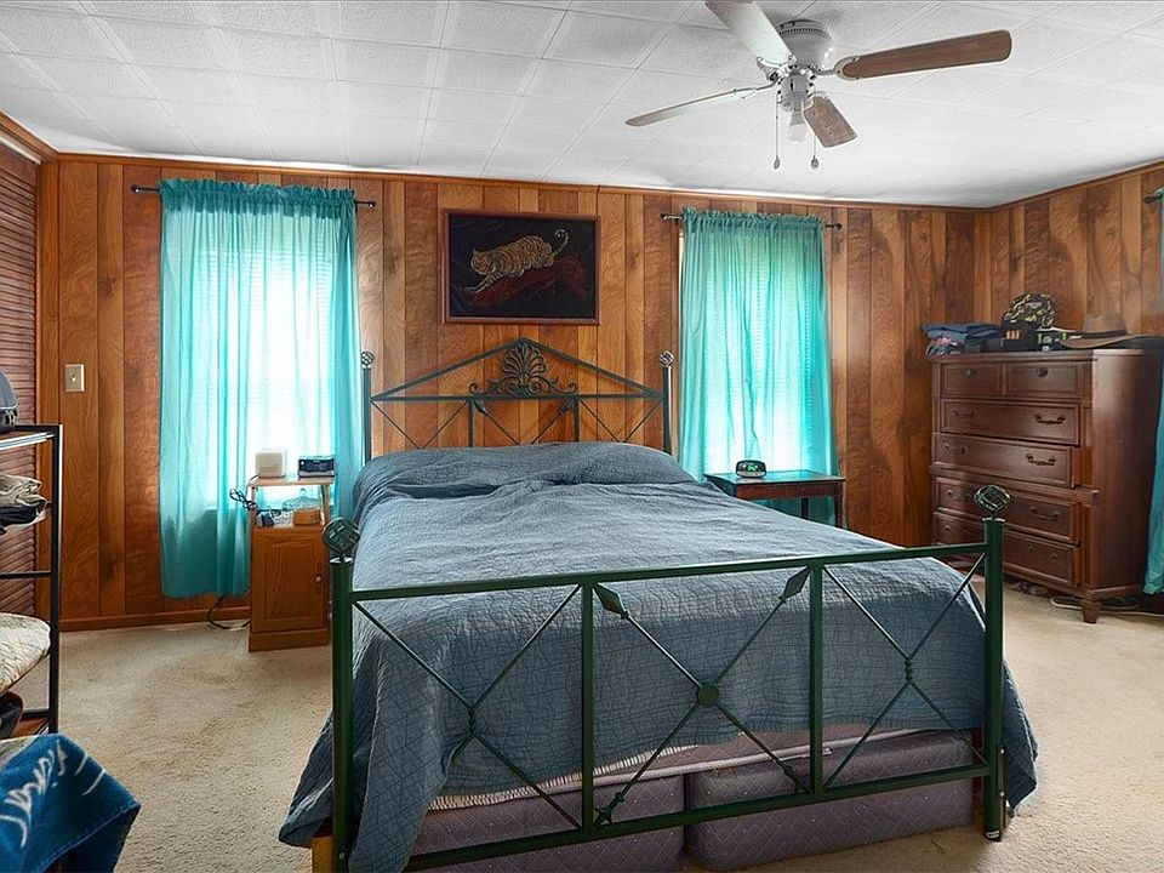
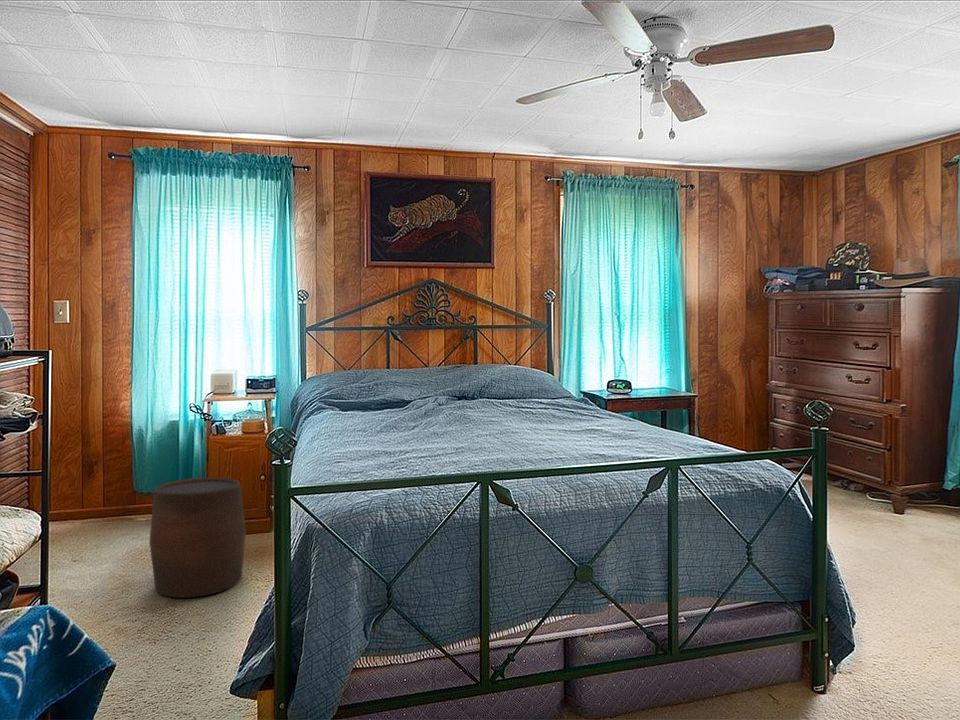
+ stool (198, 534)
